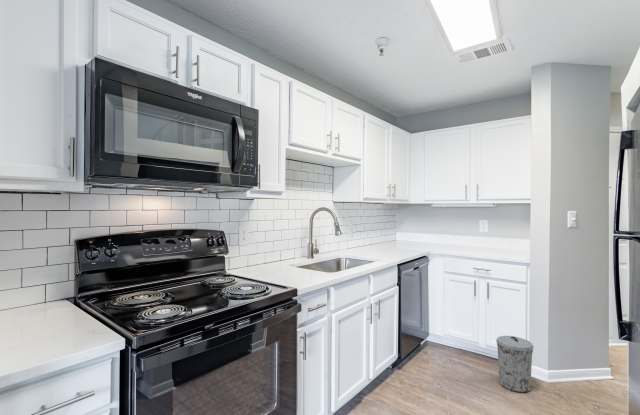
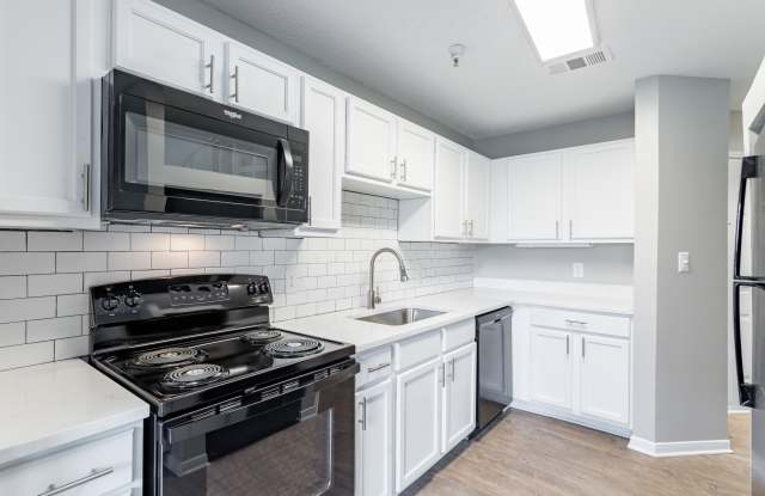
- trash can (514, 361)
